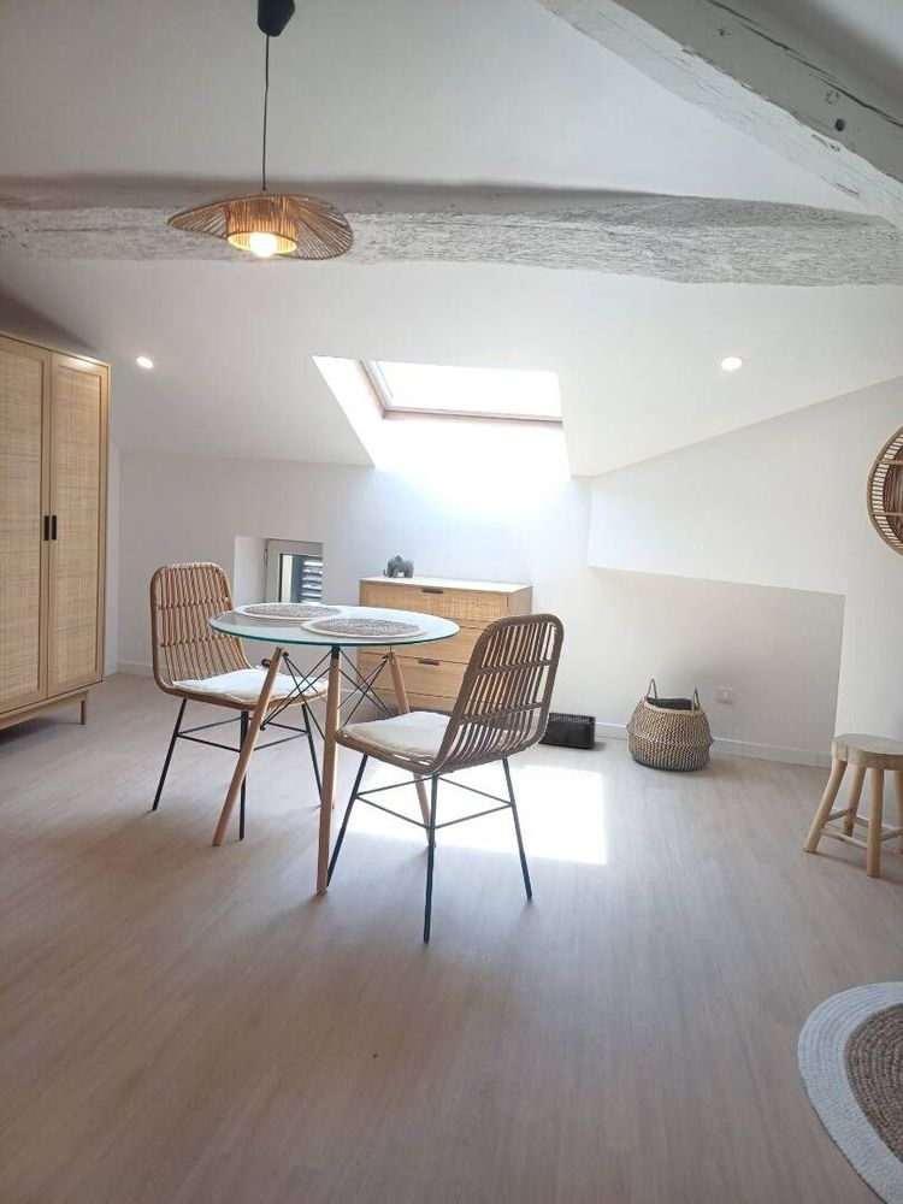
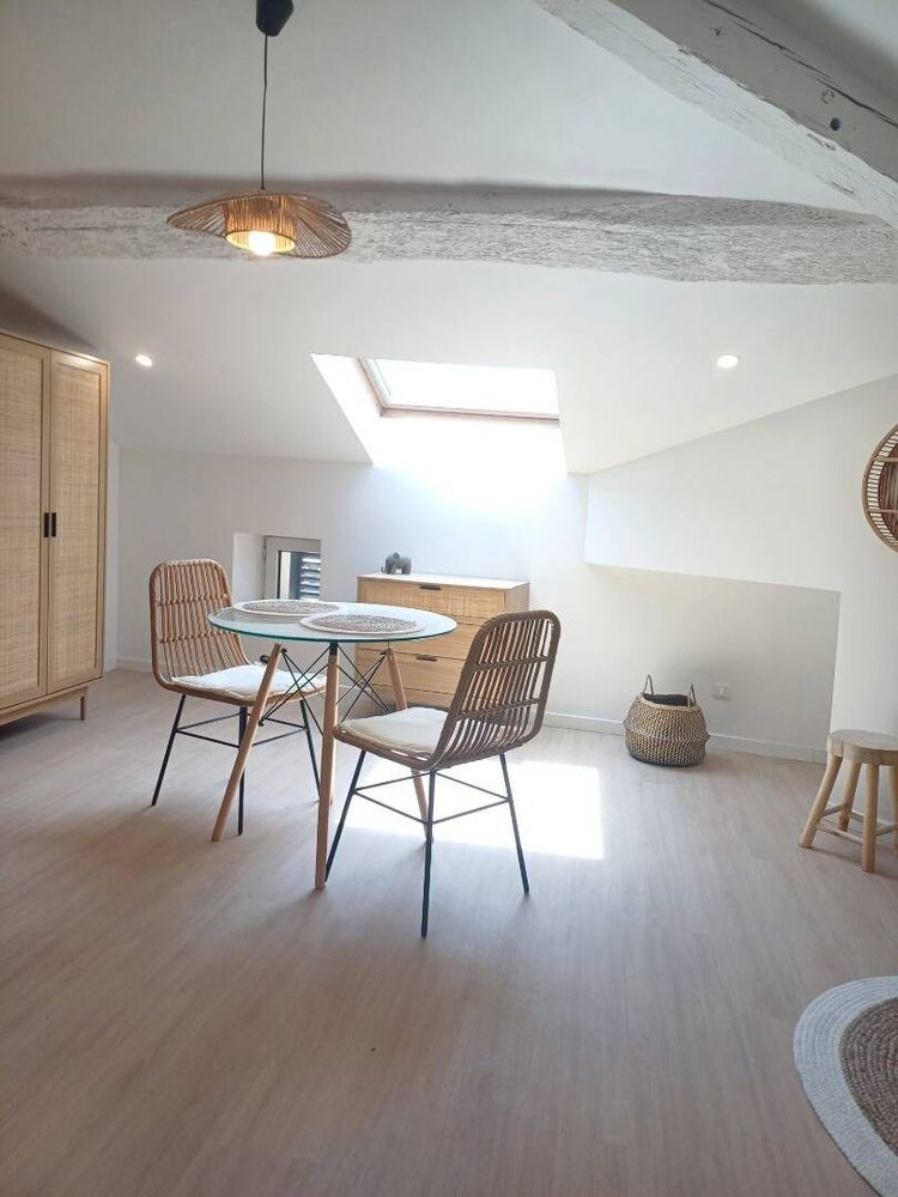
- storage bin (566, 728)
